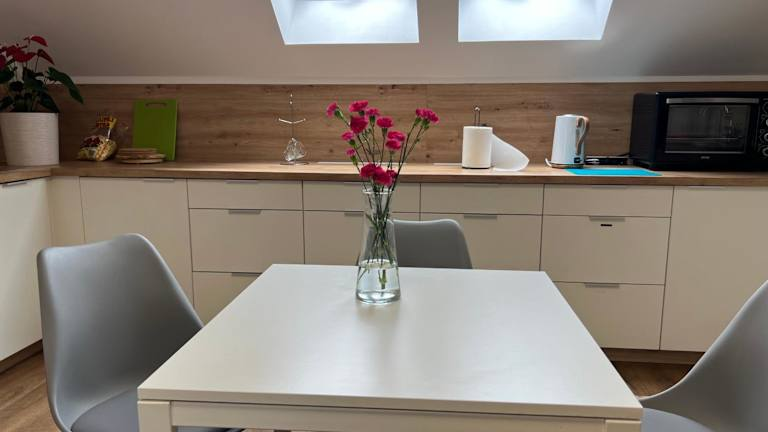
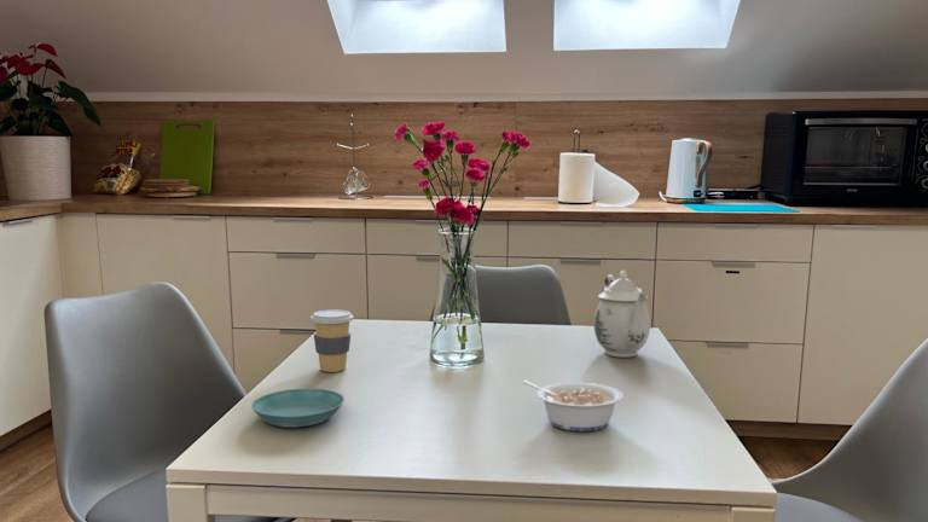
+ legume (575, 405)
+ teapot (622, 312)
+ saucer (298, 408)
+ coffee cup (332, 341)
